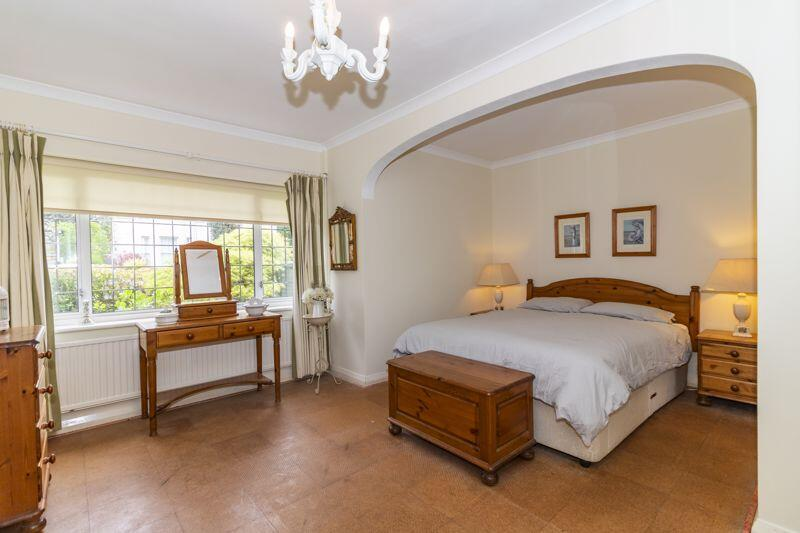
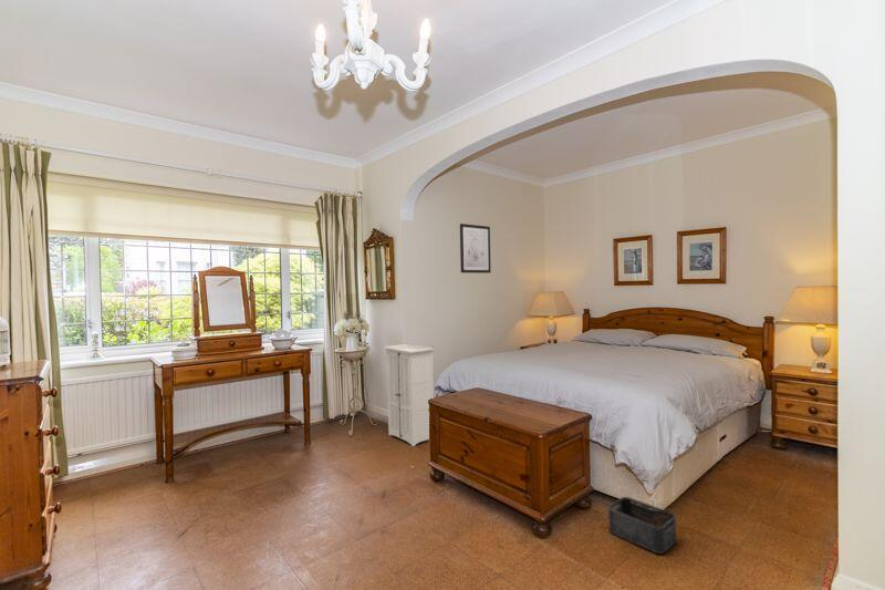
+ storage cabinet (408, 392)
+ wall art (476, 249)
+ storage bin (641, 522)
